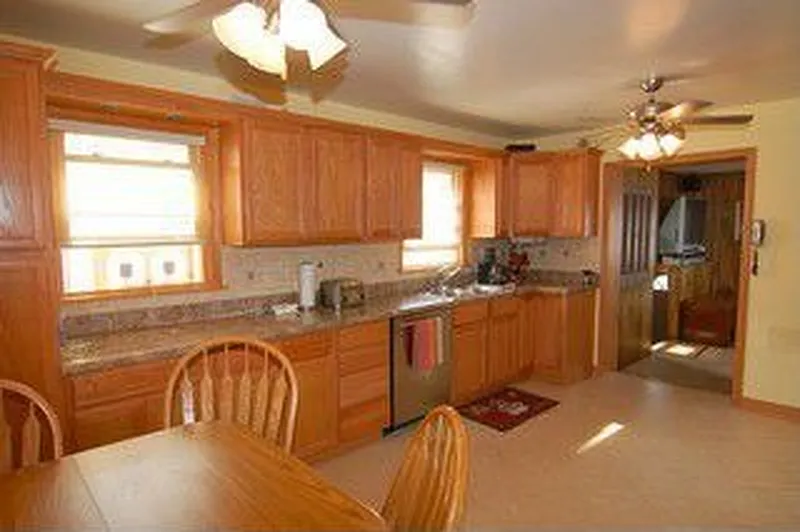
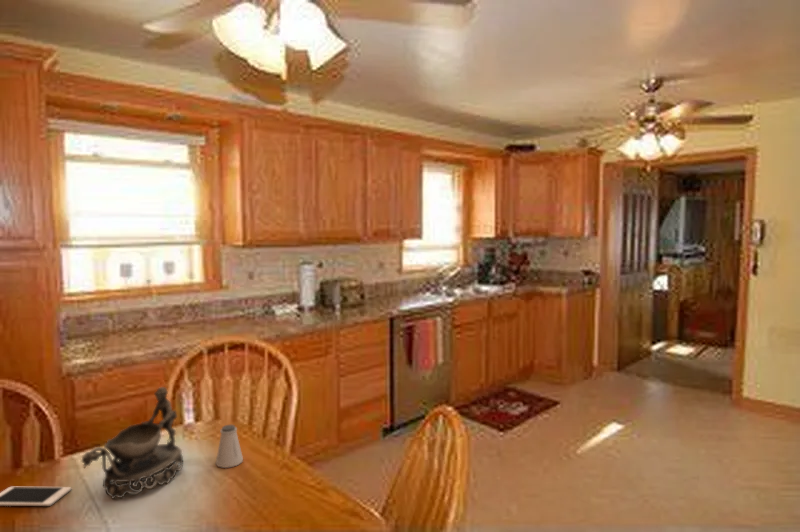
+ decorative bowl (138, 440)
+ cell phone (29, 496)
+ saltshaker (229, 444)
